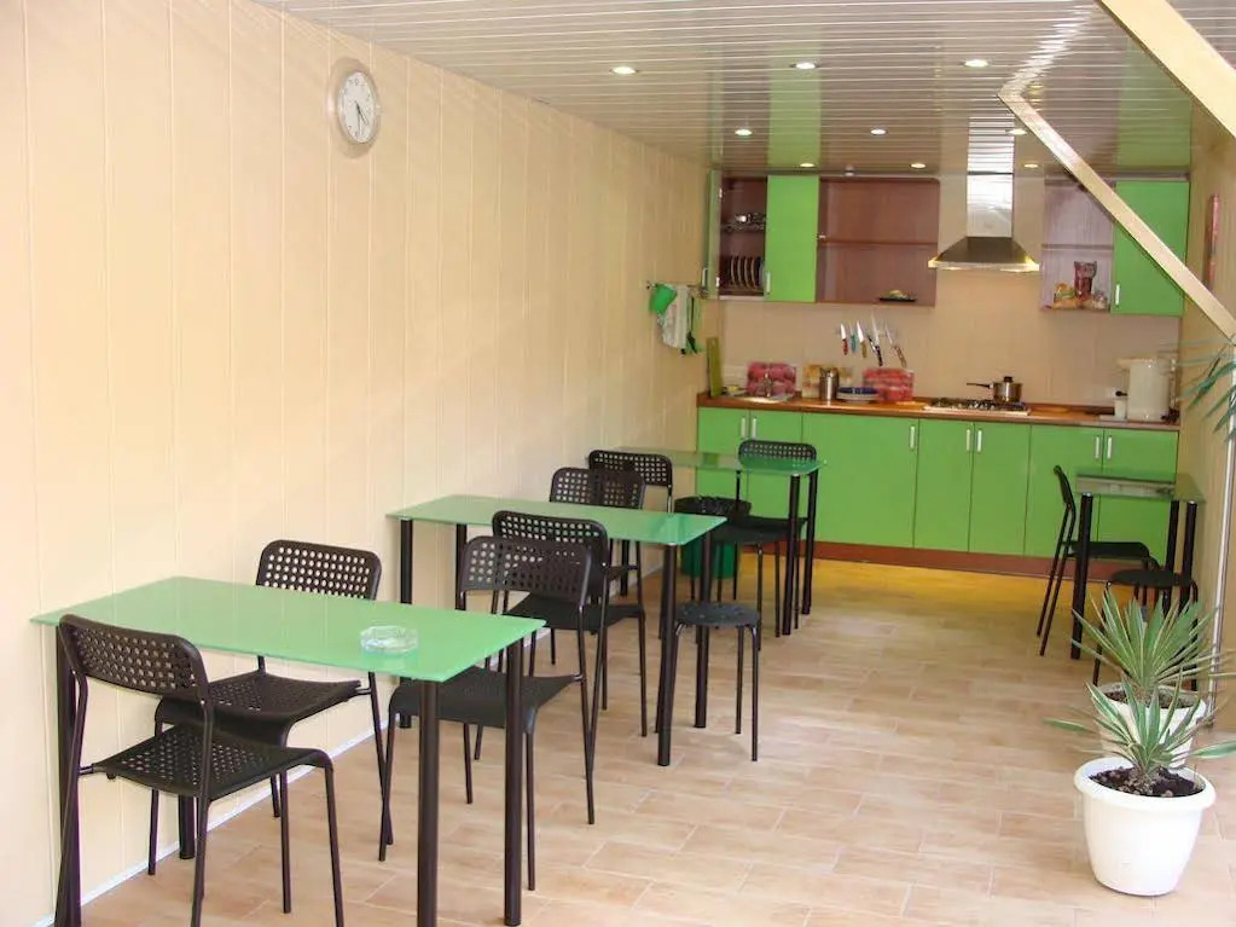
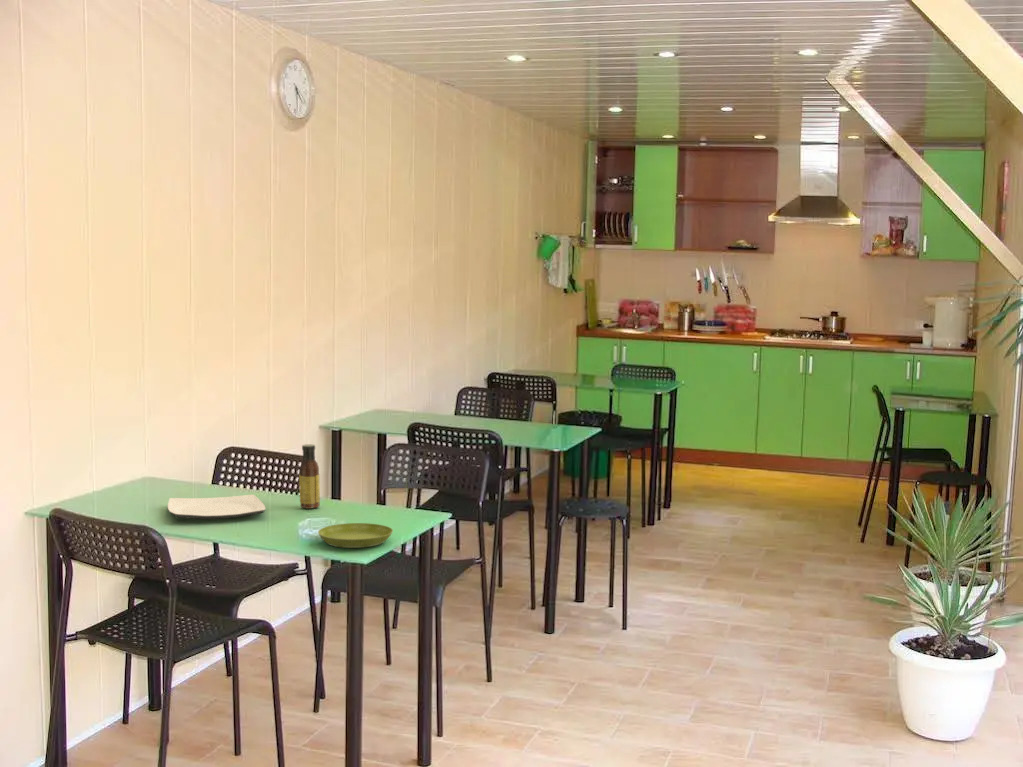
+ saucer (355, 536)
+ plate (216, 508)
+ sauce bottle (309, 476)
